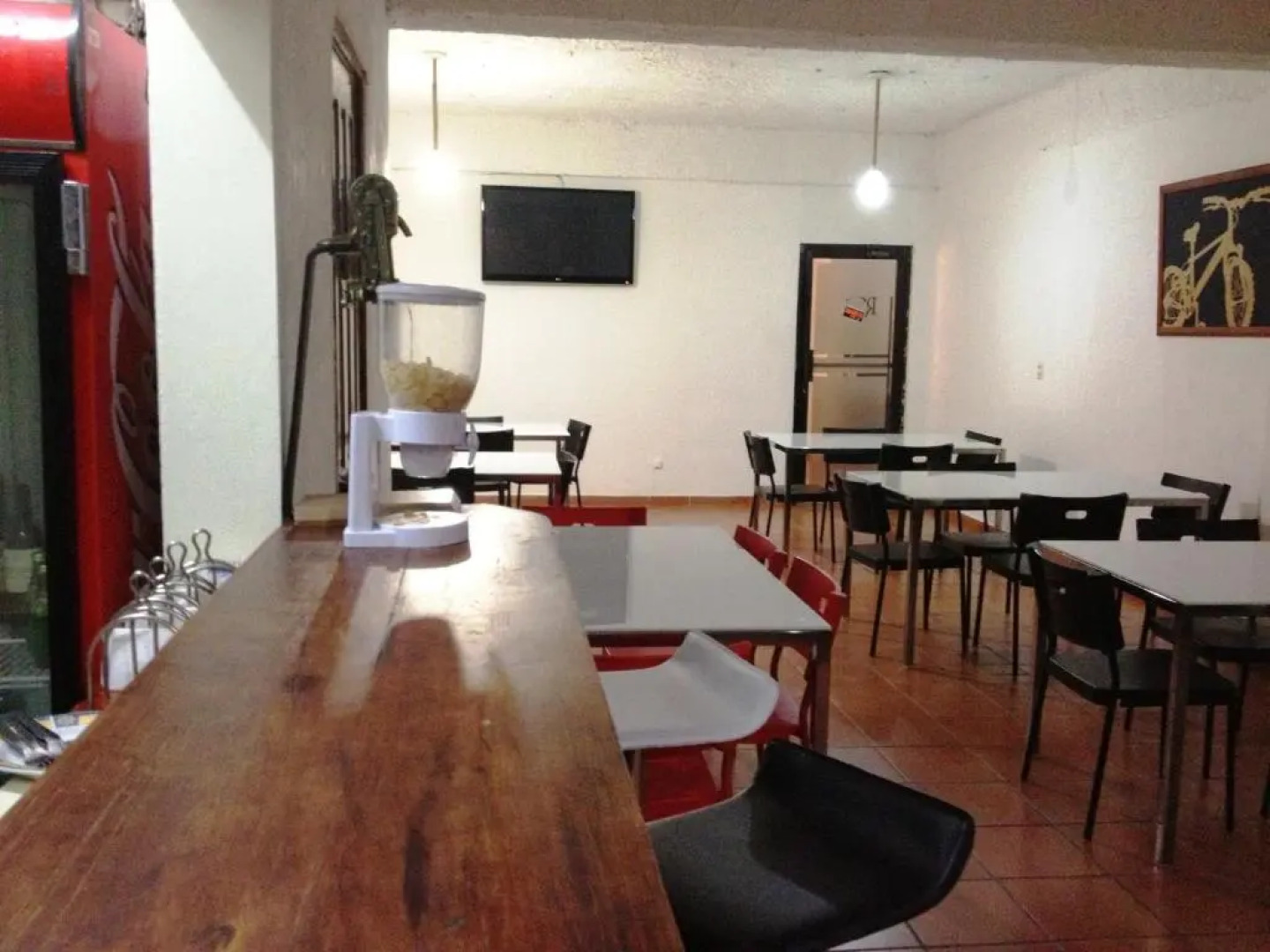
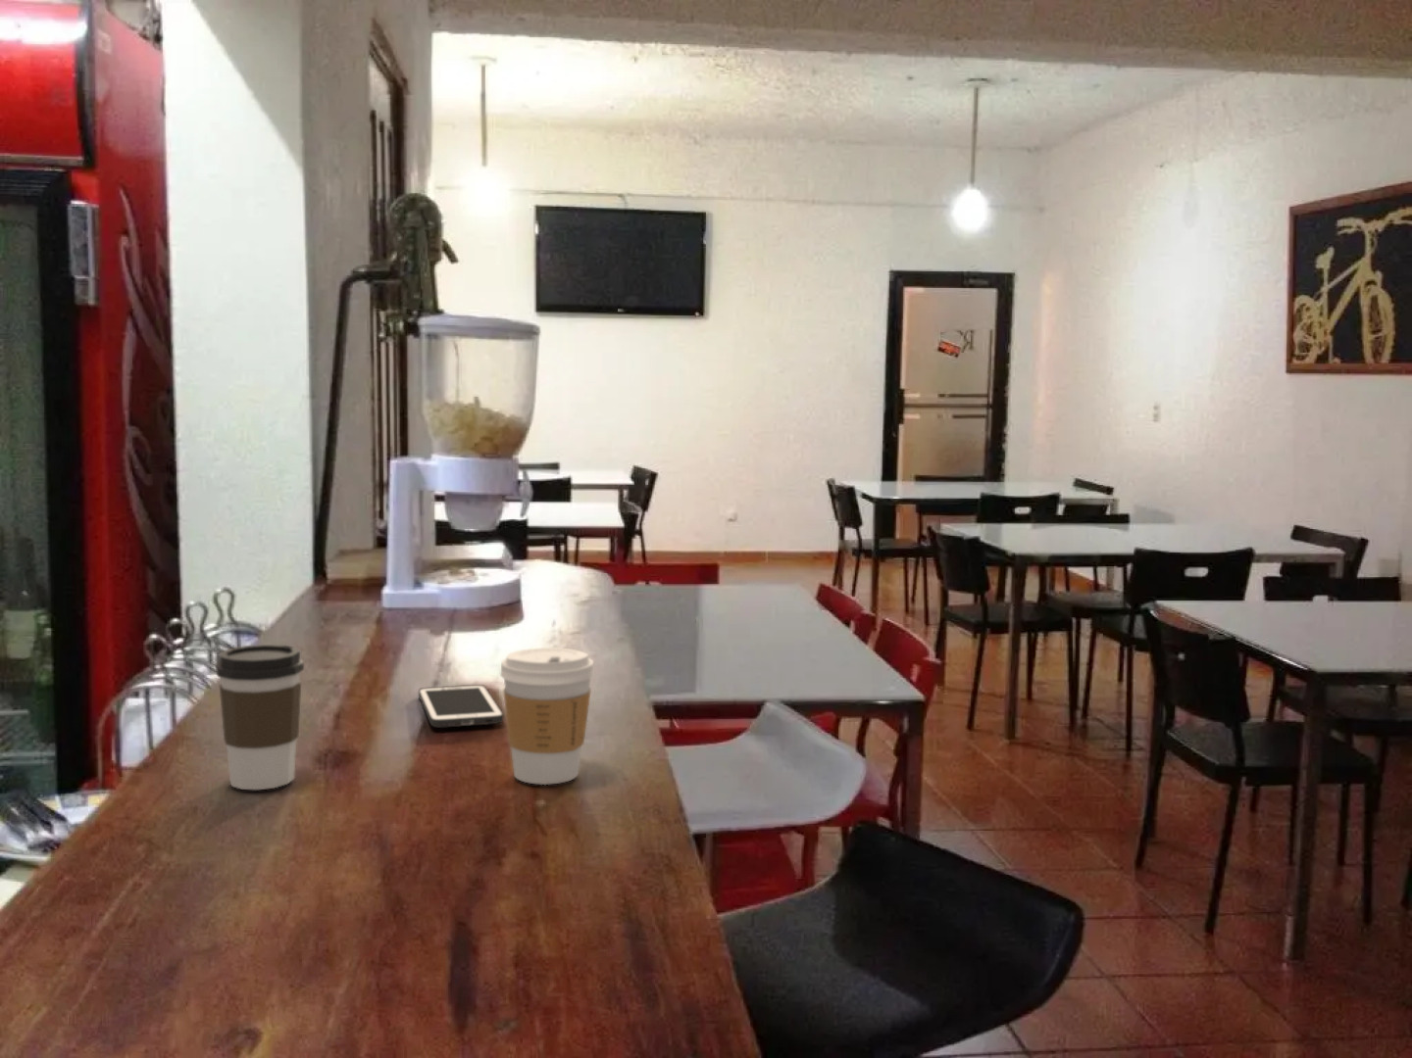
+ cell phone (459, 705)
+ coffee cup (261, 716)
+ coffee cup (547, 712)
